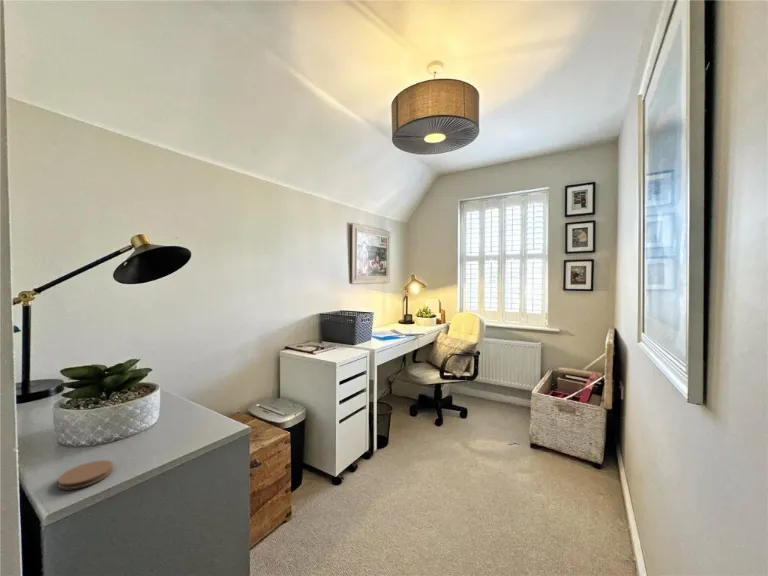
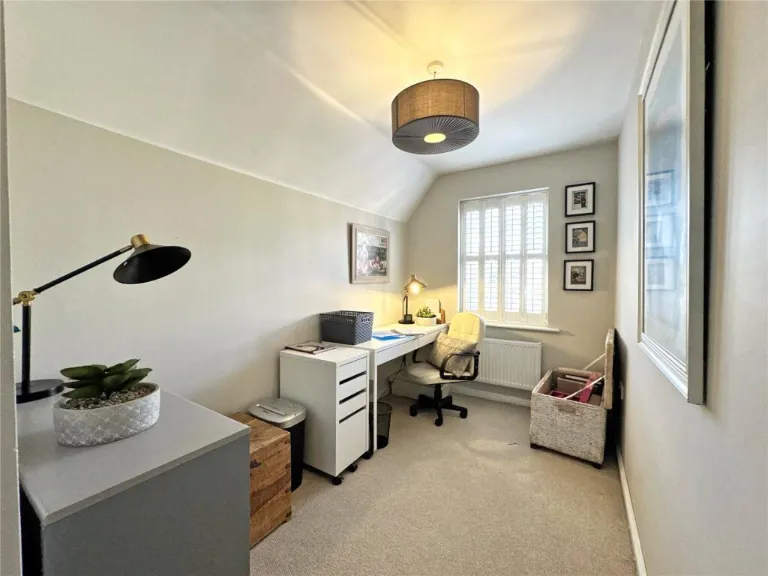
- coaster (86, 473)
